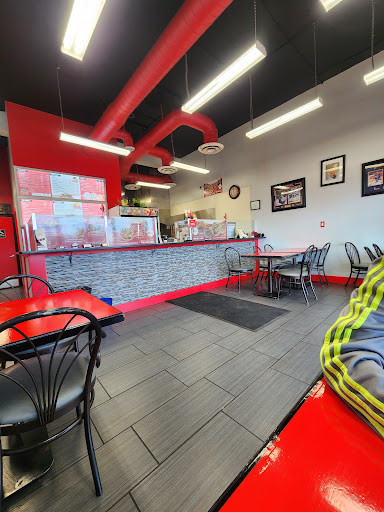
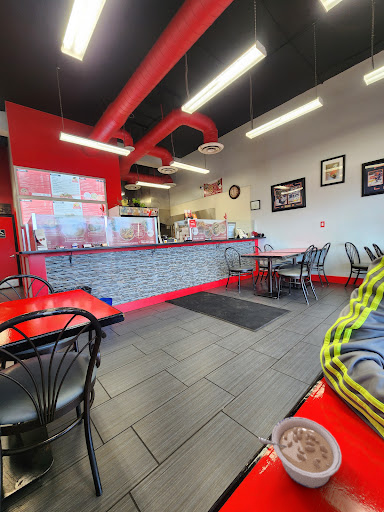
+ legume (303, 452)
